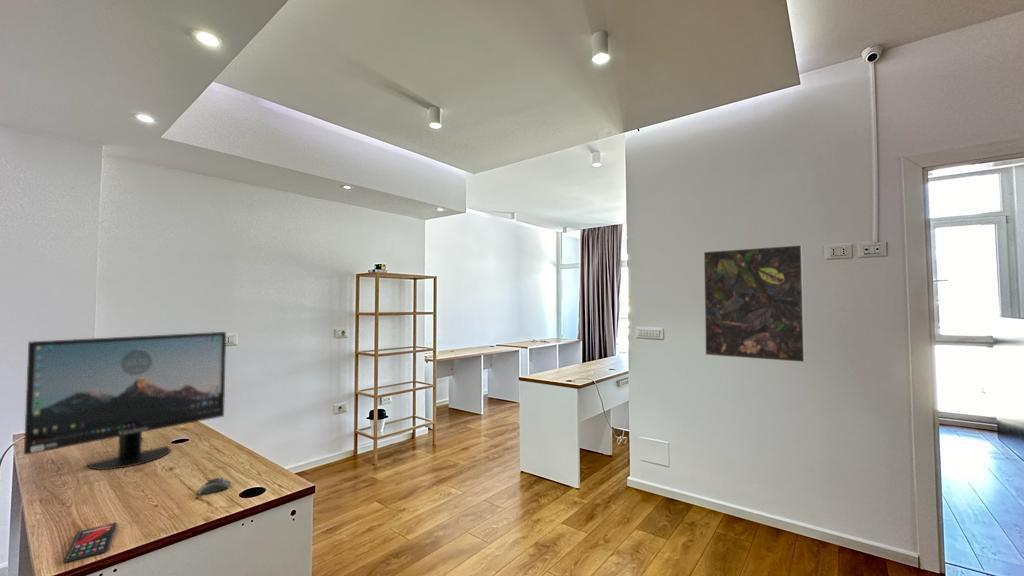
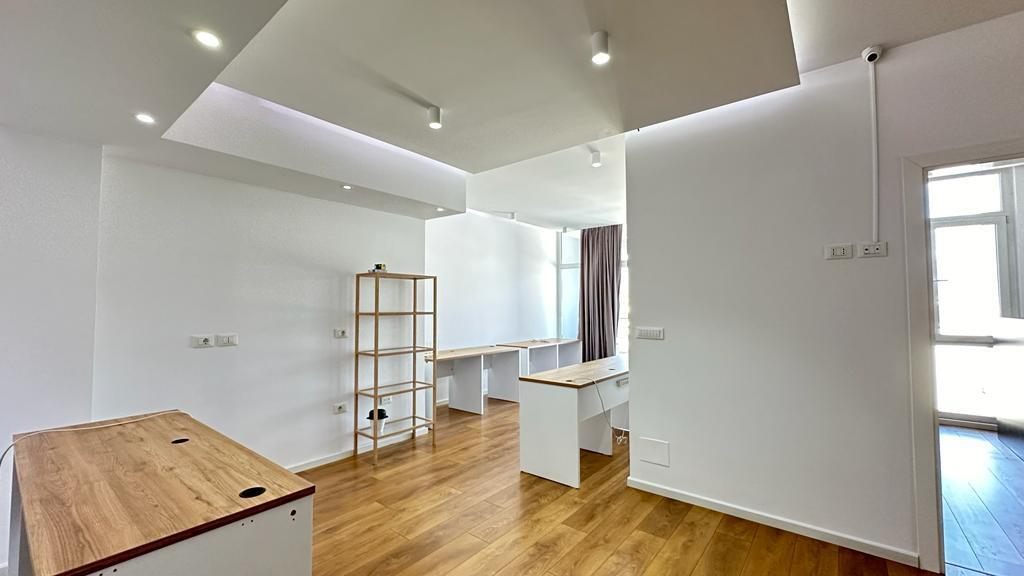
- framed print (750, 303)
- monitor (138, 397)
- smartphone (92, 540)
- computer mouse (214, 484)
